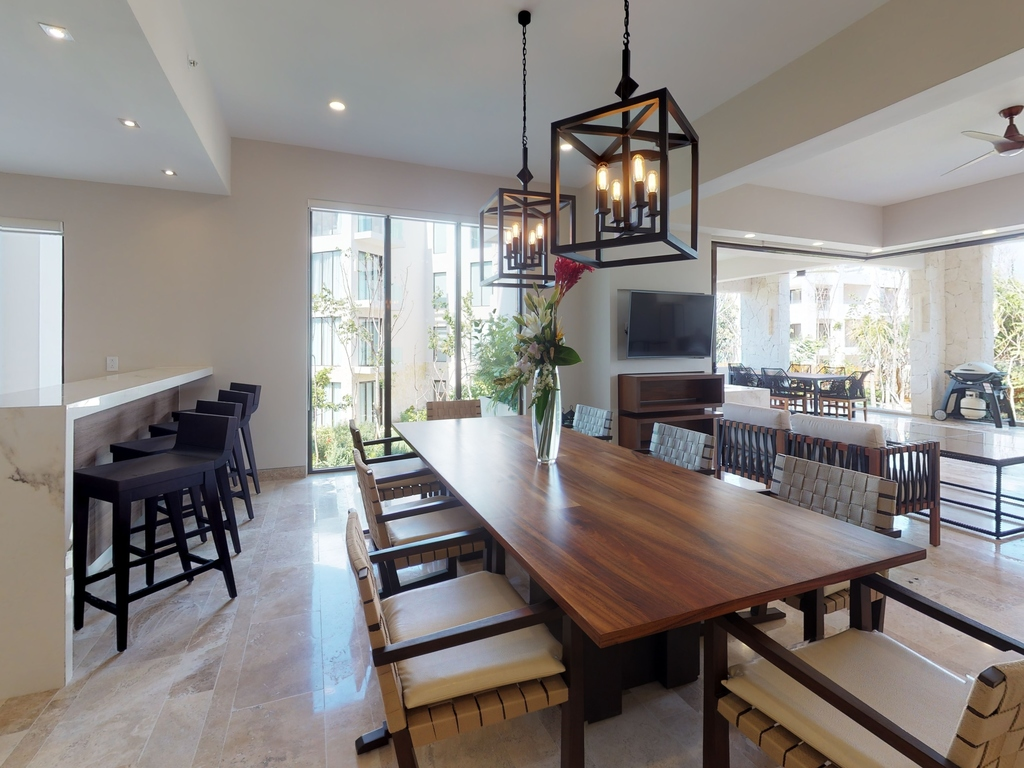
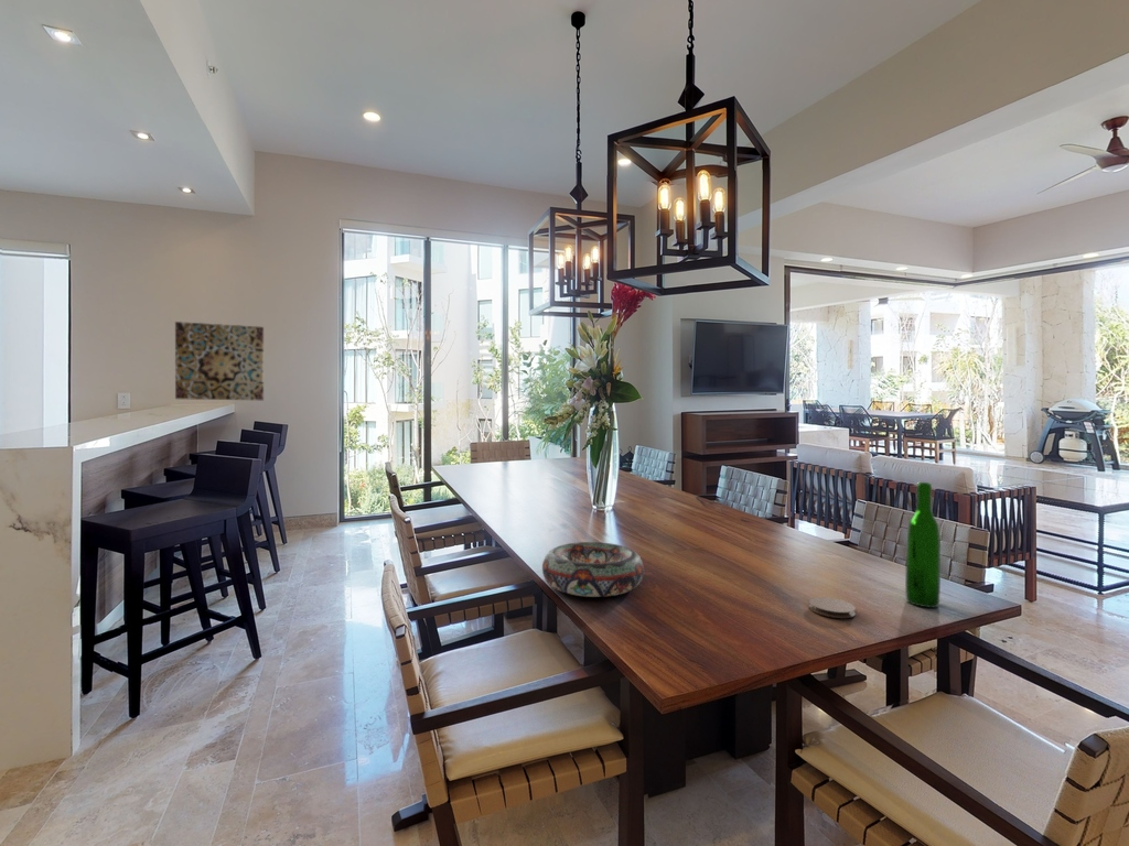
+ coaster (831, 607)
+ wall art (221, 361)
+ wine bottle (923, 542)
+ decorative bowl (592, 567)
